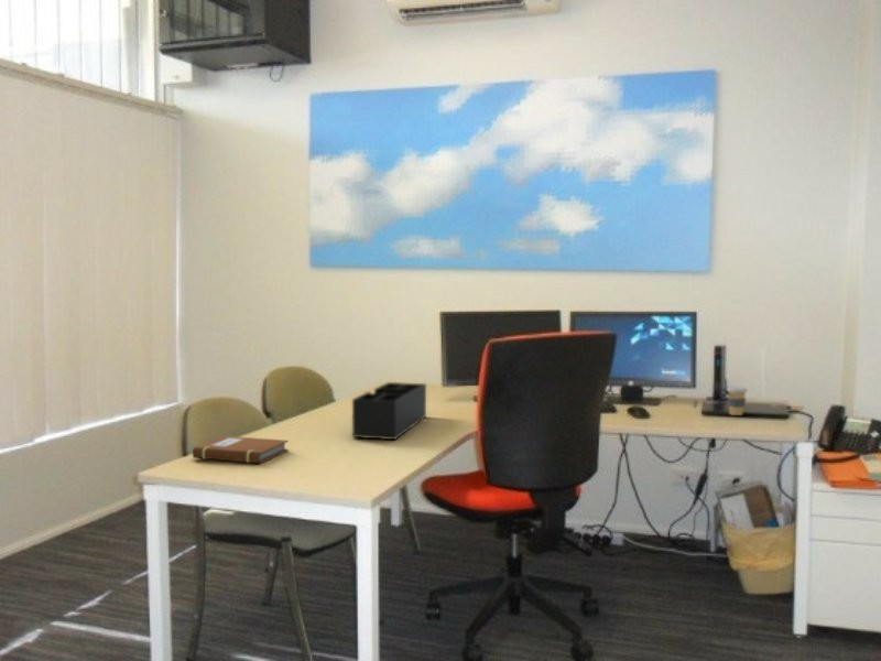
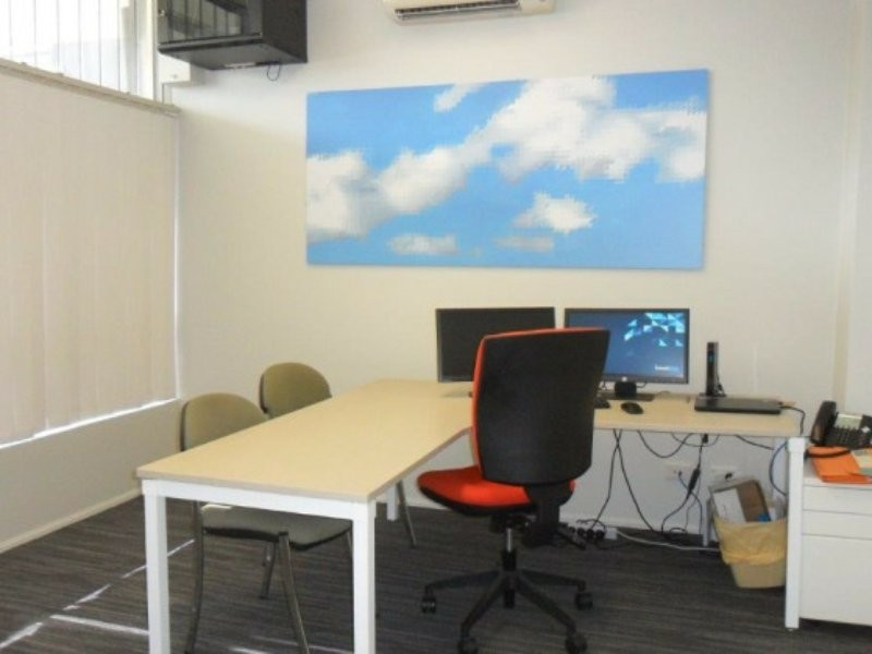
- desk organizer (391, 409)
- notebook (239, 448)
- coffee cup (736, 400)
